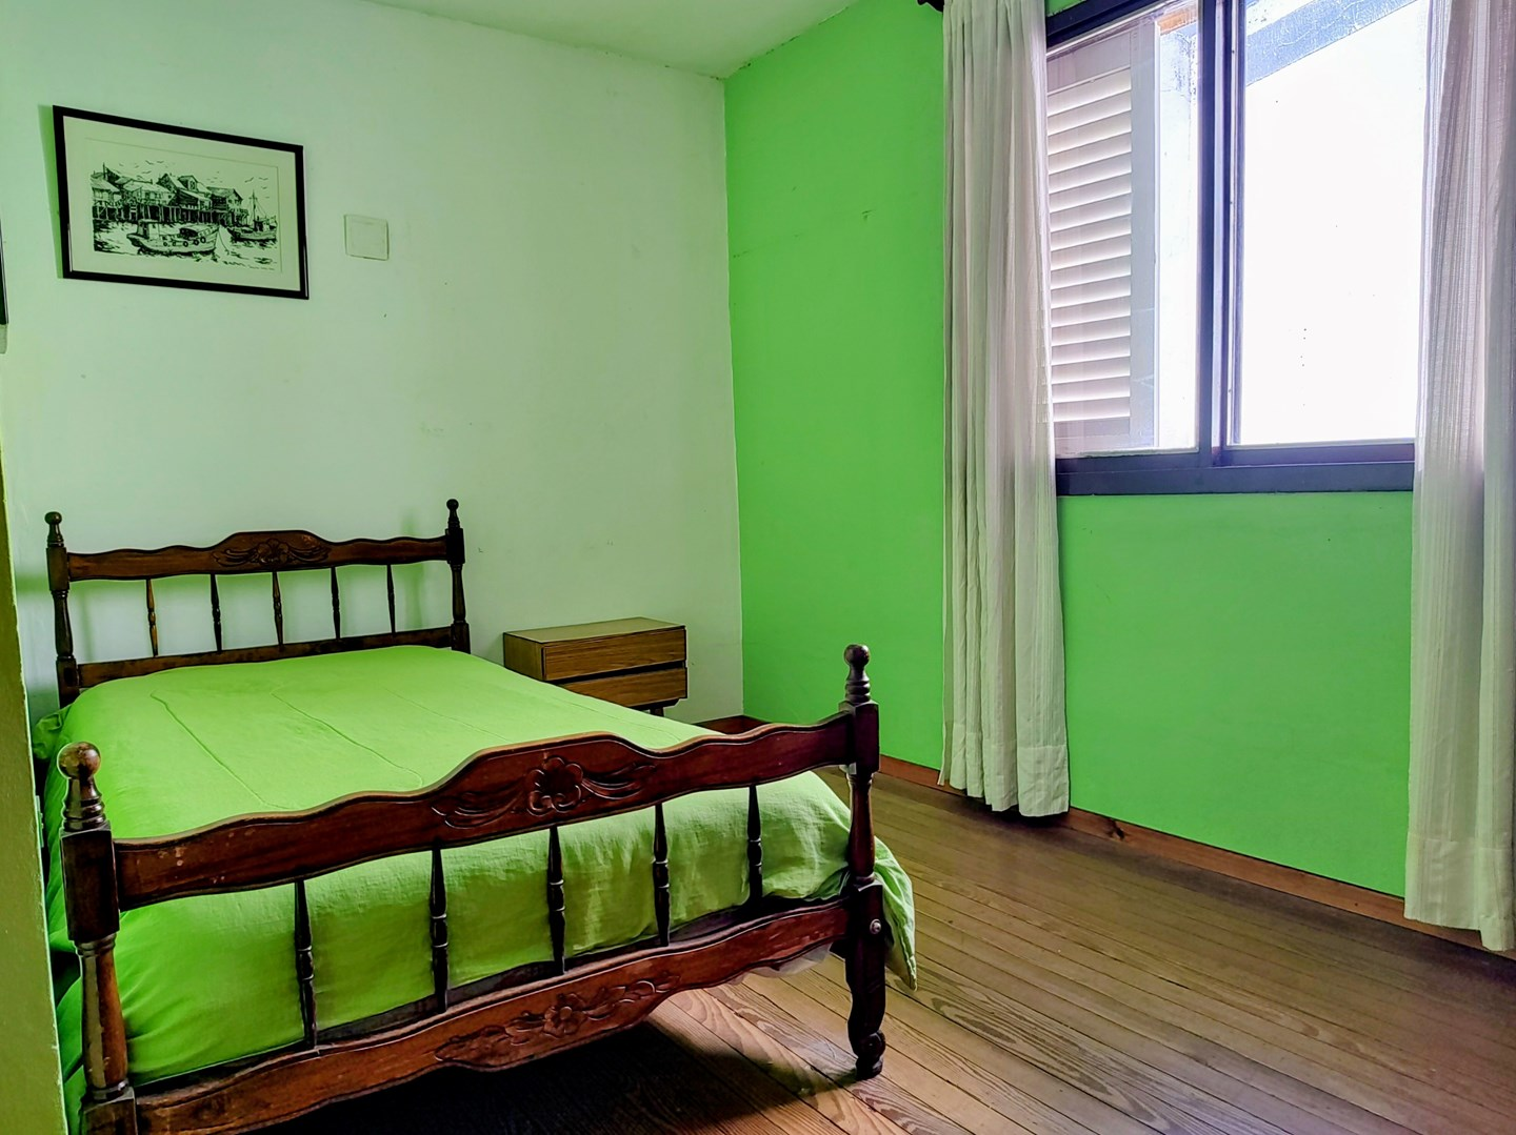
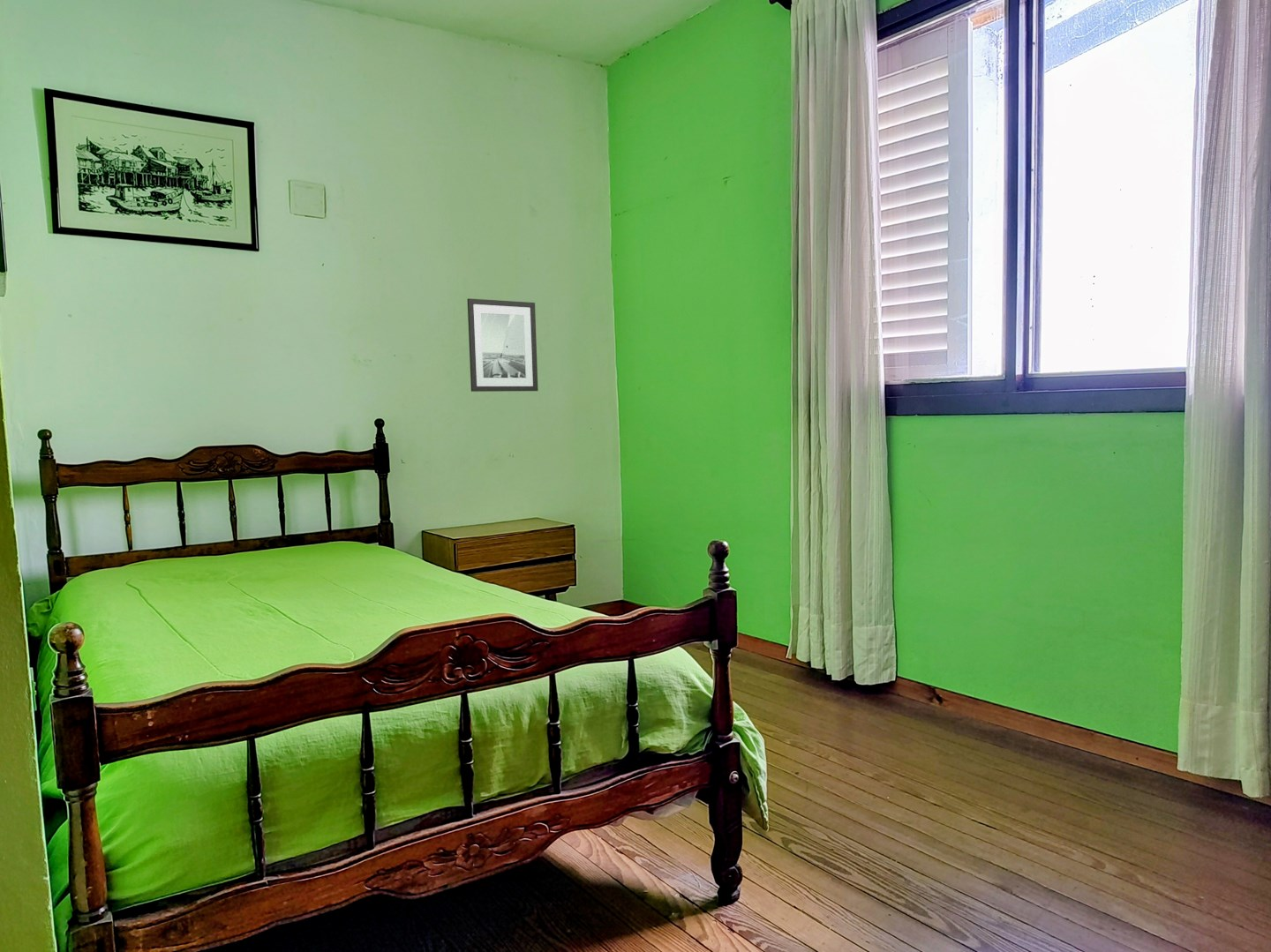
+ wall art (503, 346)
